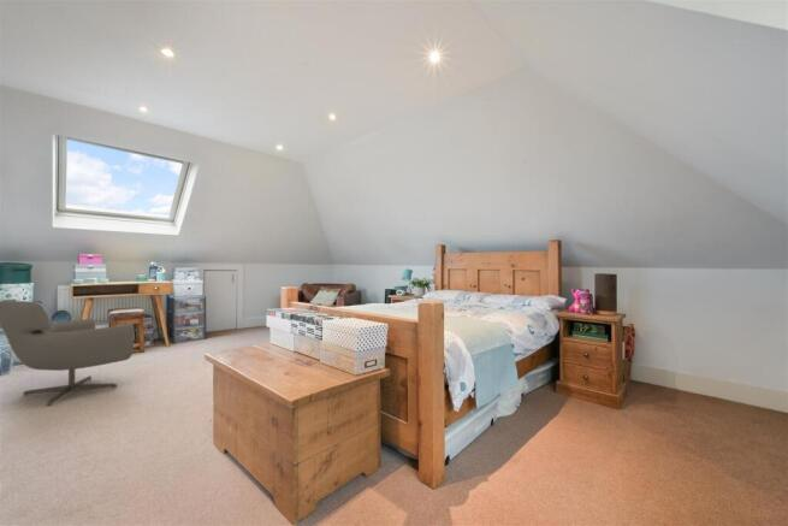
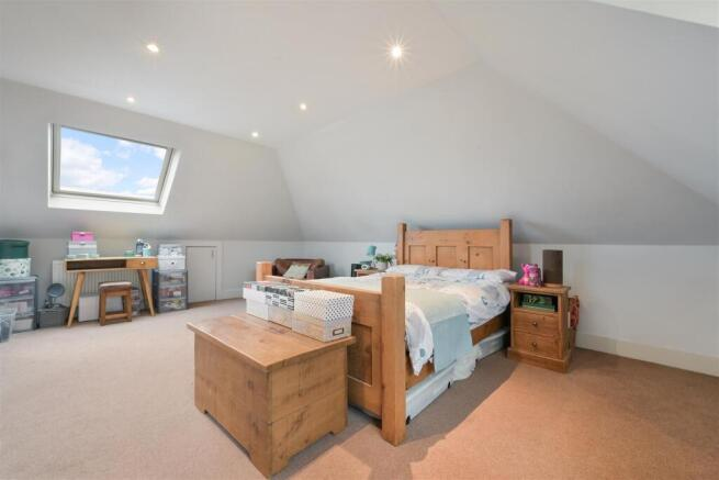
- chair (63, 345)
